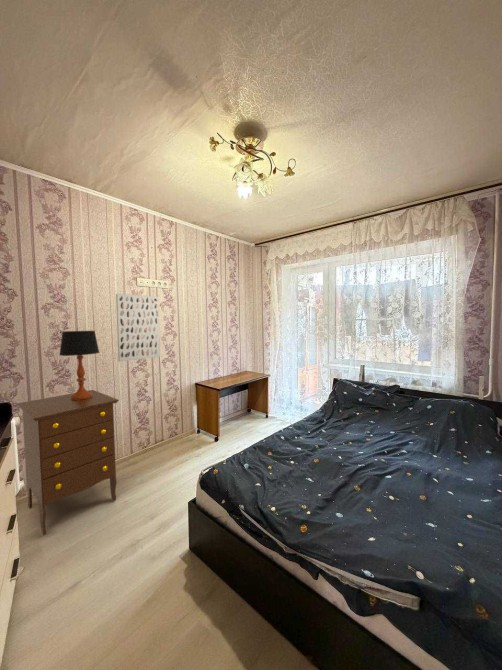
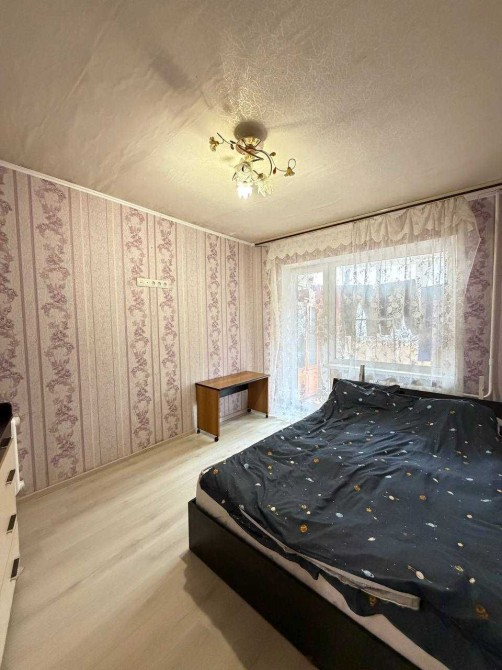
- wall art (139, 327)
- table lamp (80, 364)
- dresser (70, 453)
